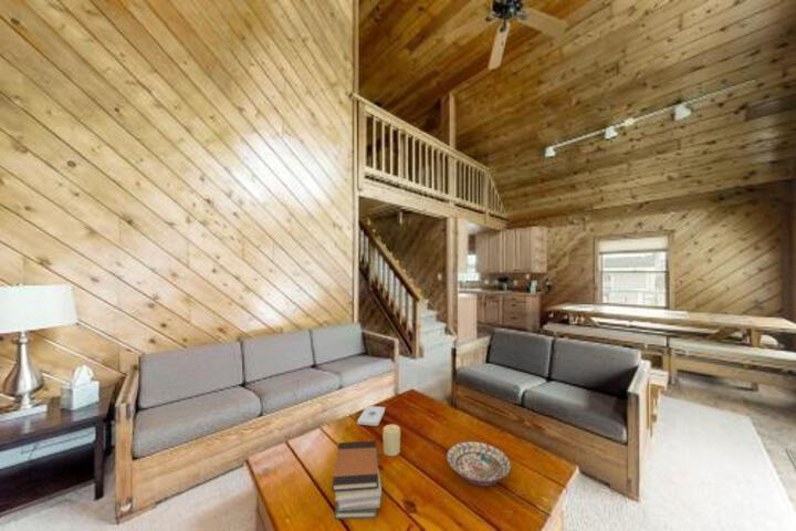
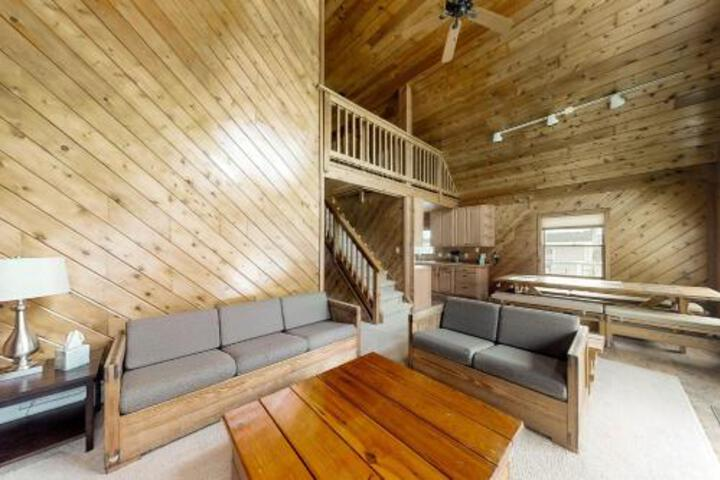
- book stack (357, 477)
- decorative bowl (478, 467)
- candle (391, 438)
- notepad (371, 415)
